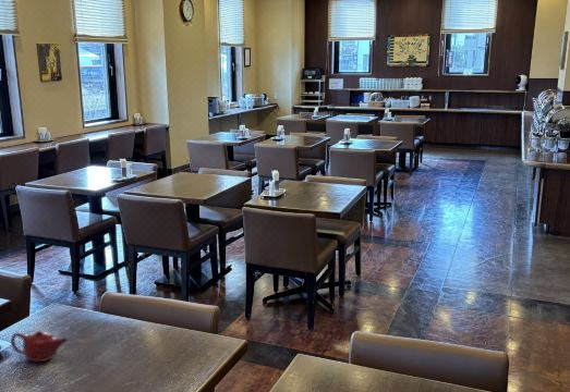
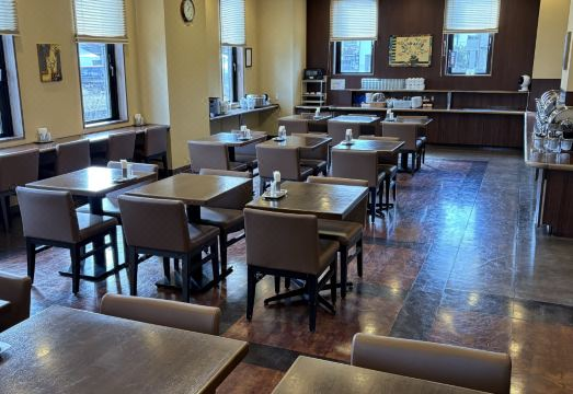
- teapot (39, 344)
